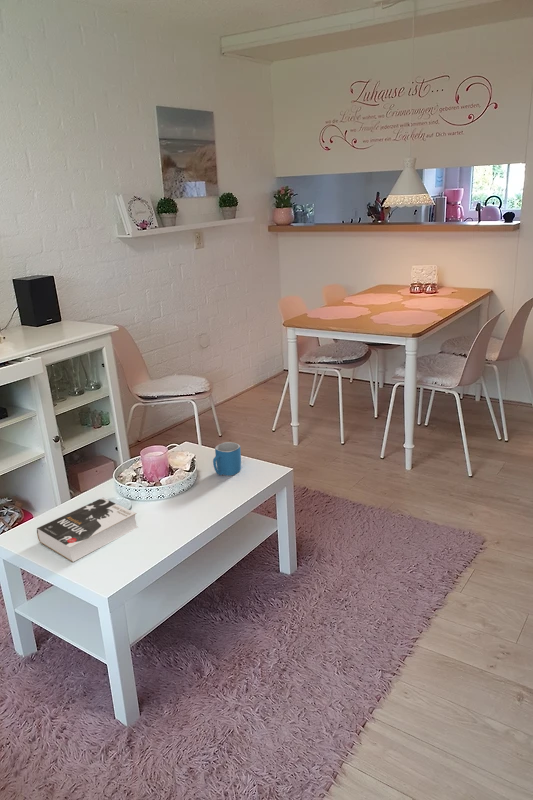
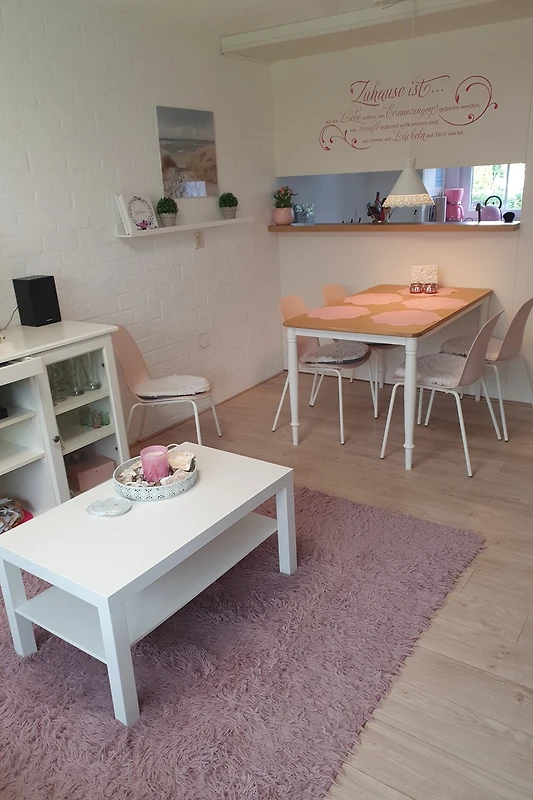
- book (88, 527)
- mug (225, 460)
